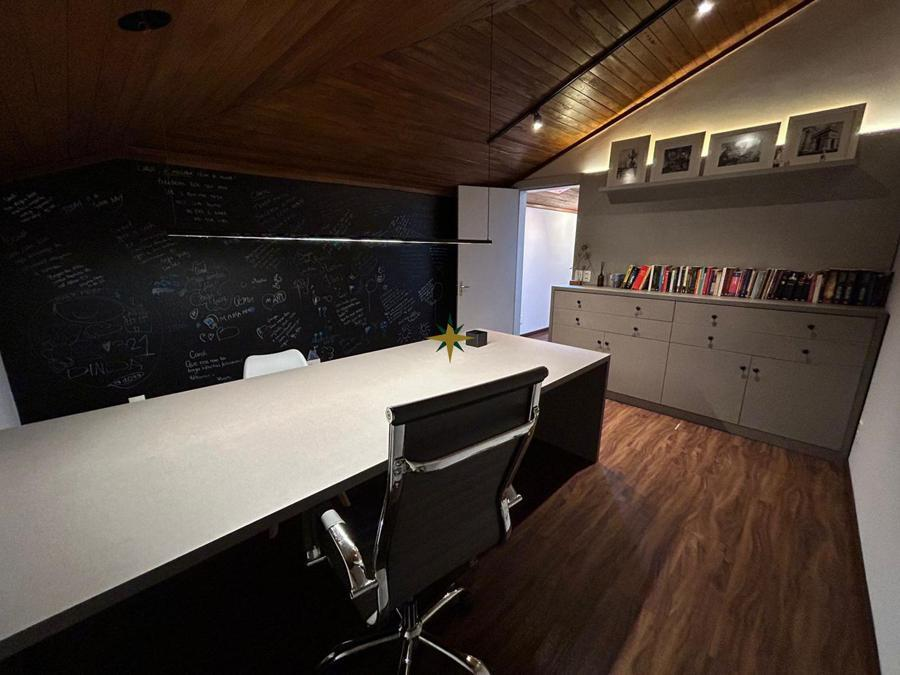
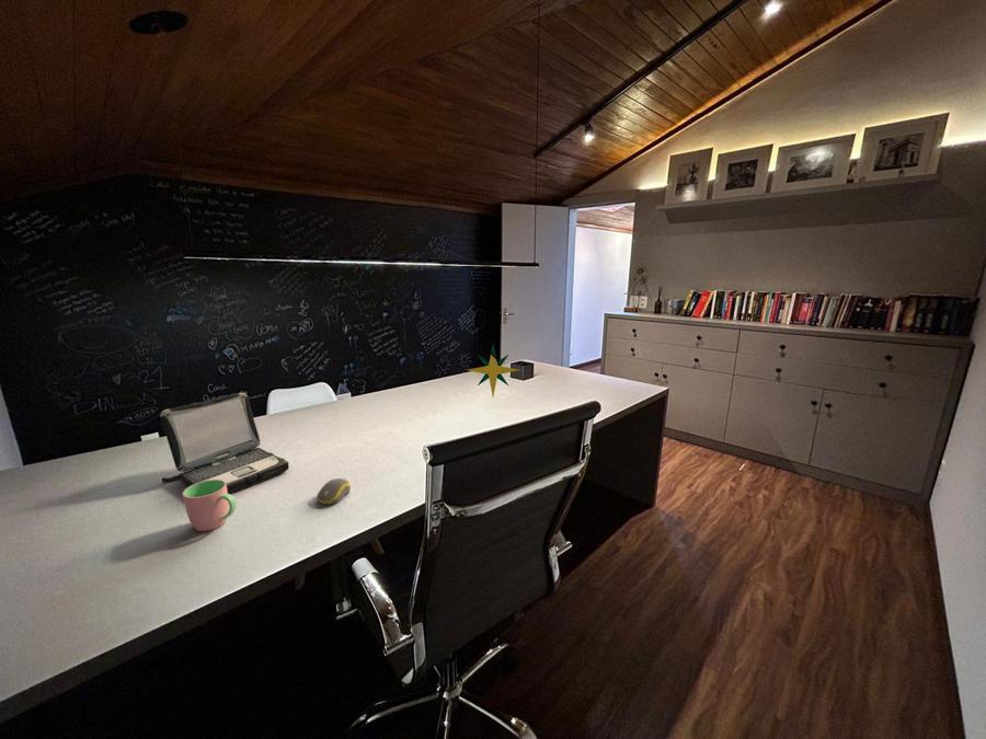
+ laptop (225, 441)
+ cup (213, 506)
+ computer mouse (333, 489)
